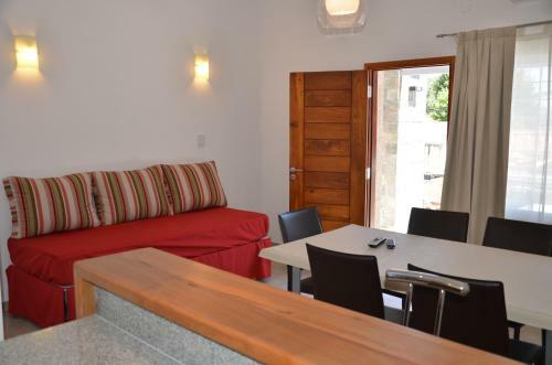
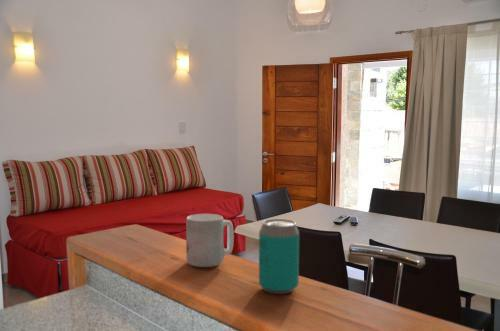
+ beverage can (278, 255)
+ mug (208, 239)
